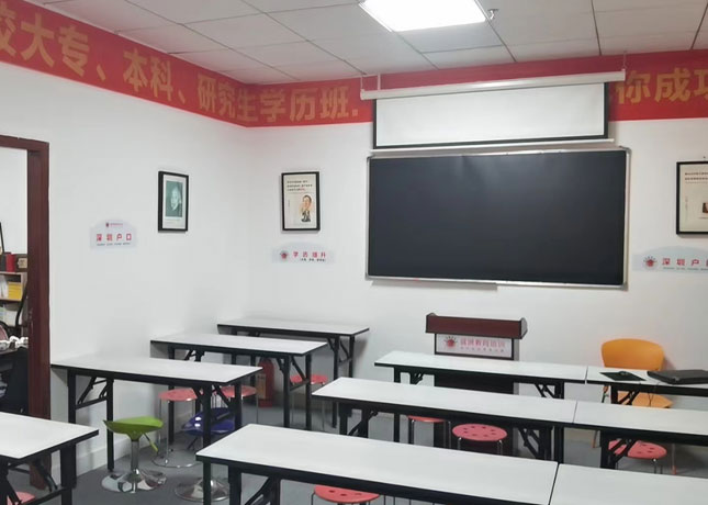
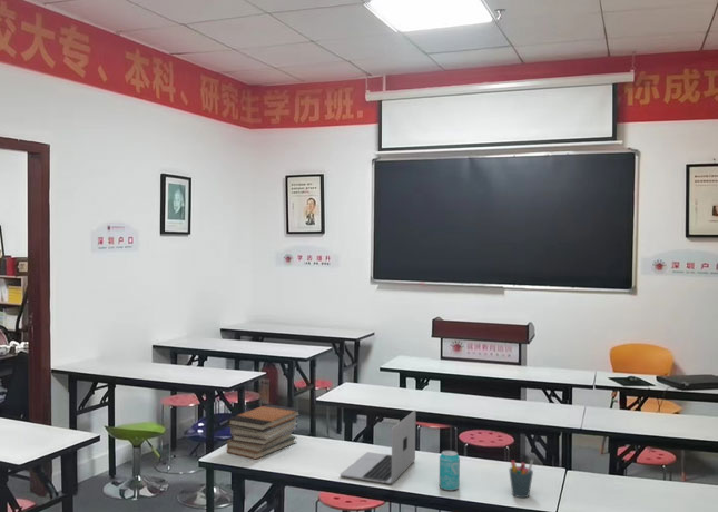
+ laptop (378, 453)
+ pen holder (520, 475)
+ beverage can (449, 470)
+ book stack (264, 430)
